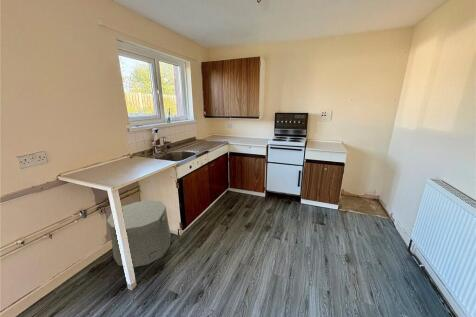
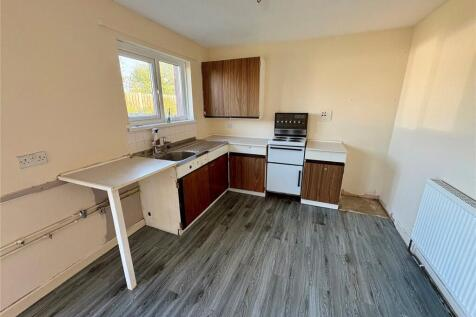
- trash can (141, 230)
